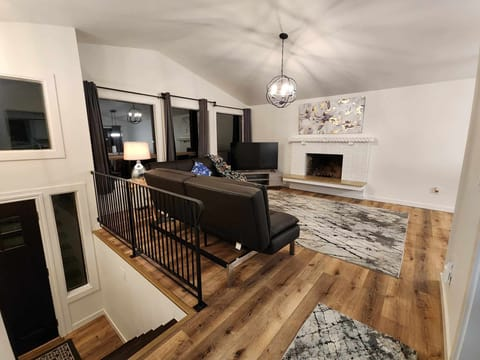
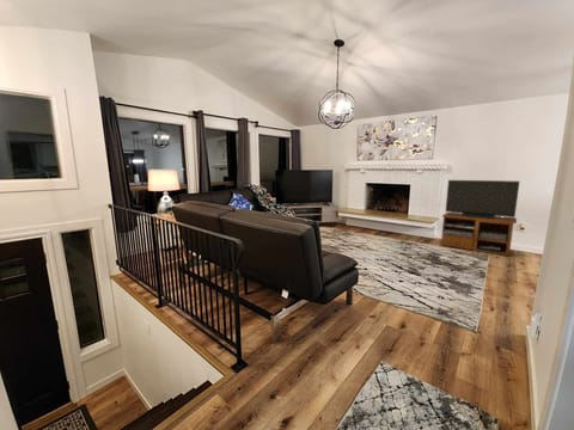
+ tv stand (477, 214)
